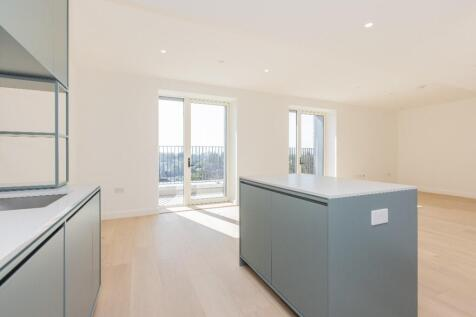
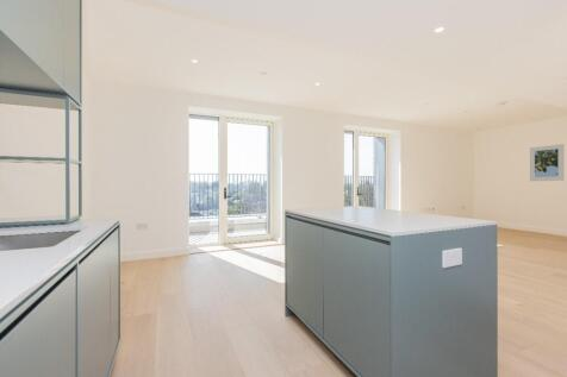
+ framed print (546, 163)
